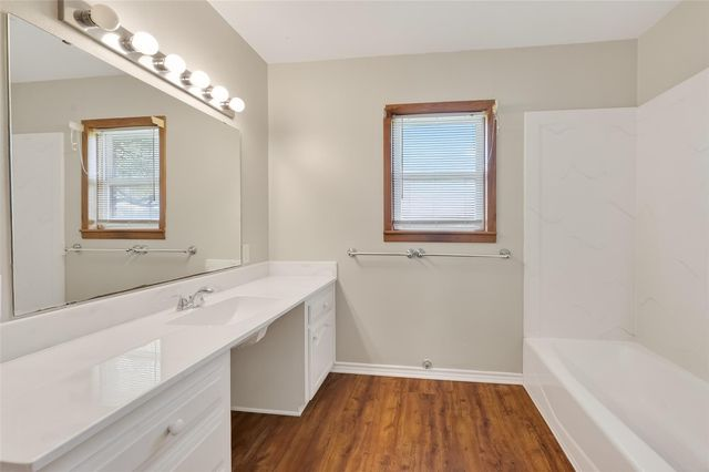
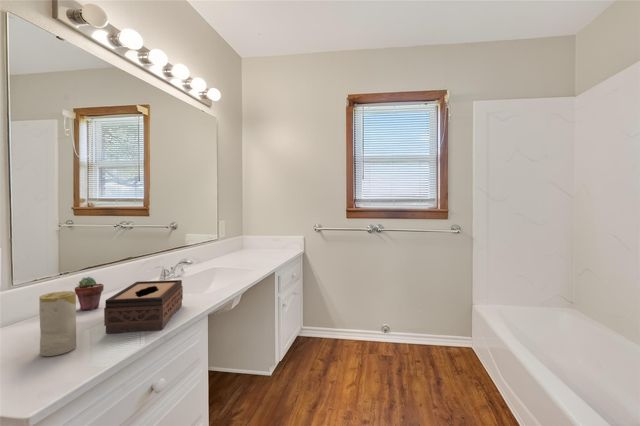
+ potted succulent (89, 292)
+ candle (58, 322)
+ tissue box (148, 303)
